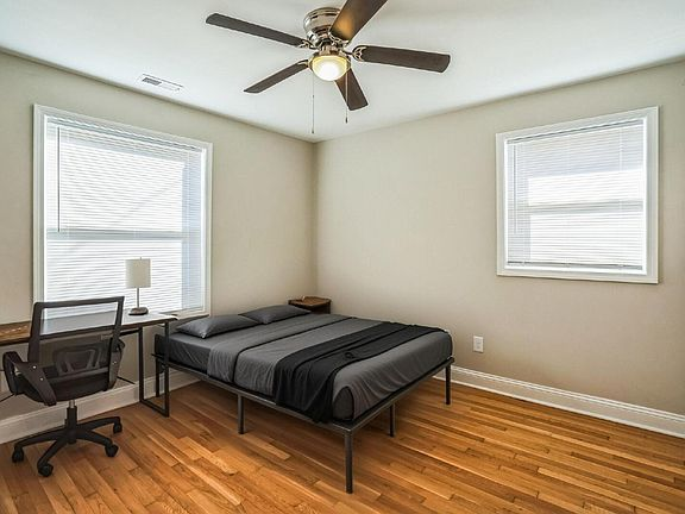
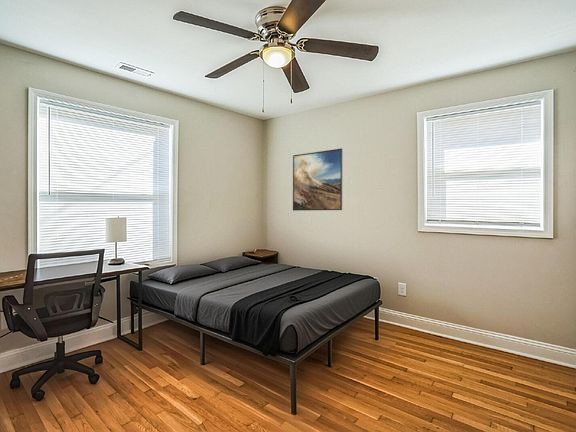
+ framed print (316, 181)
